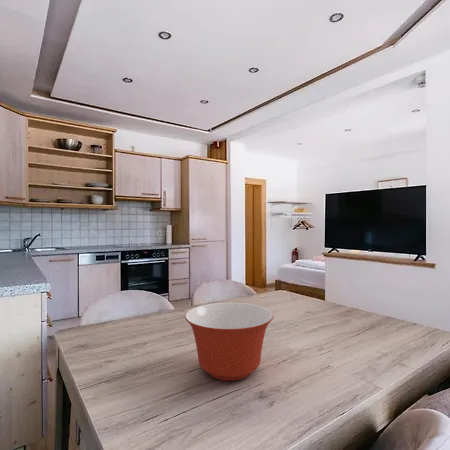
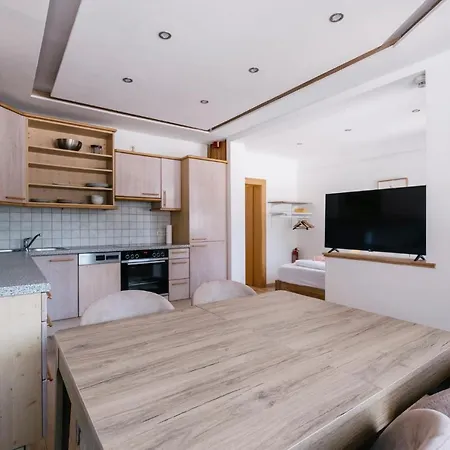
- mixing bowl (229, 341)
